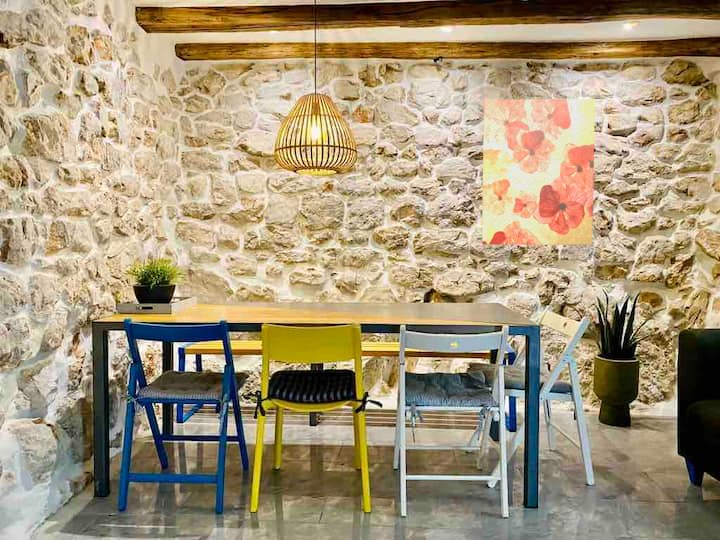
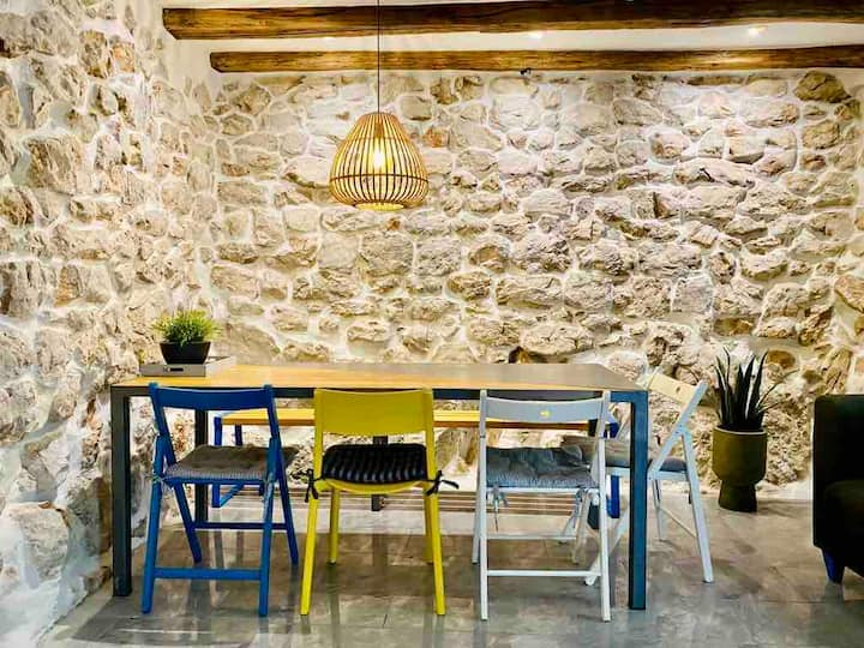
- wall art (537, 172)
